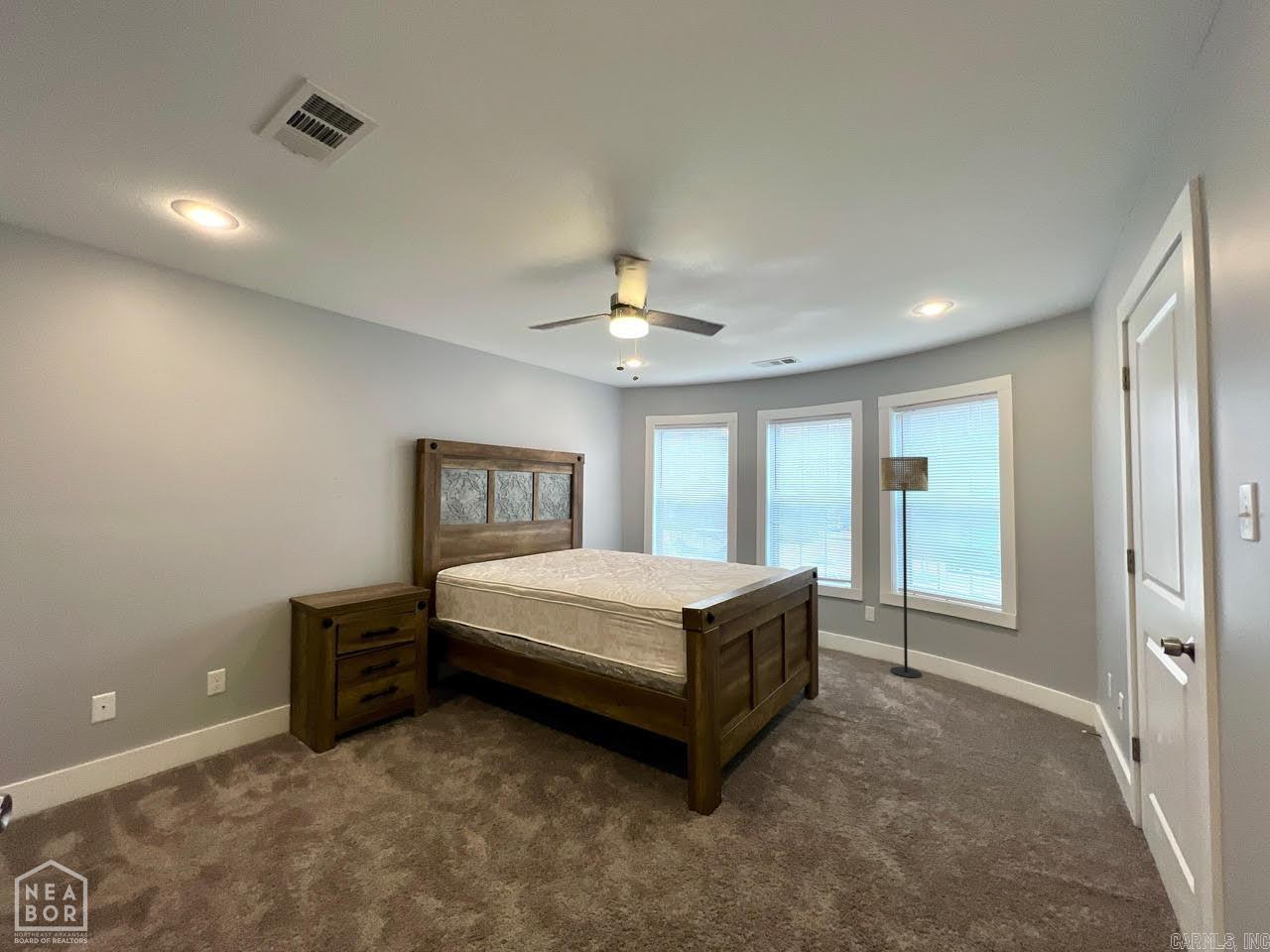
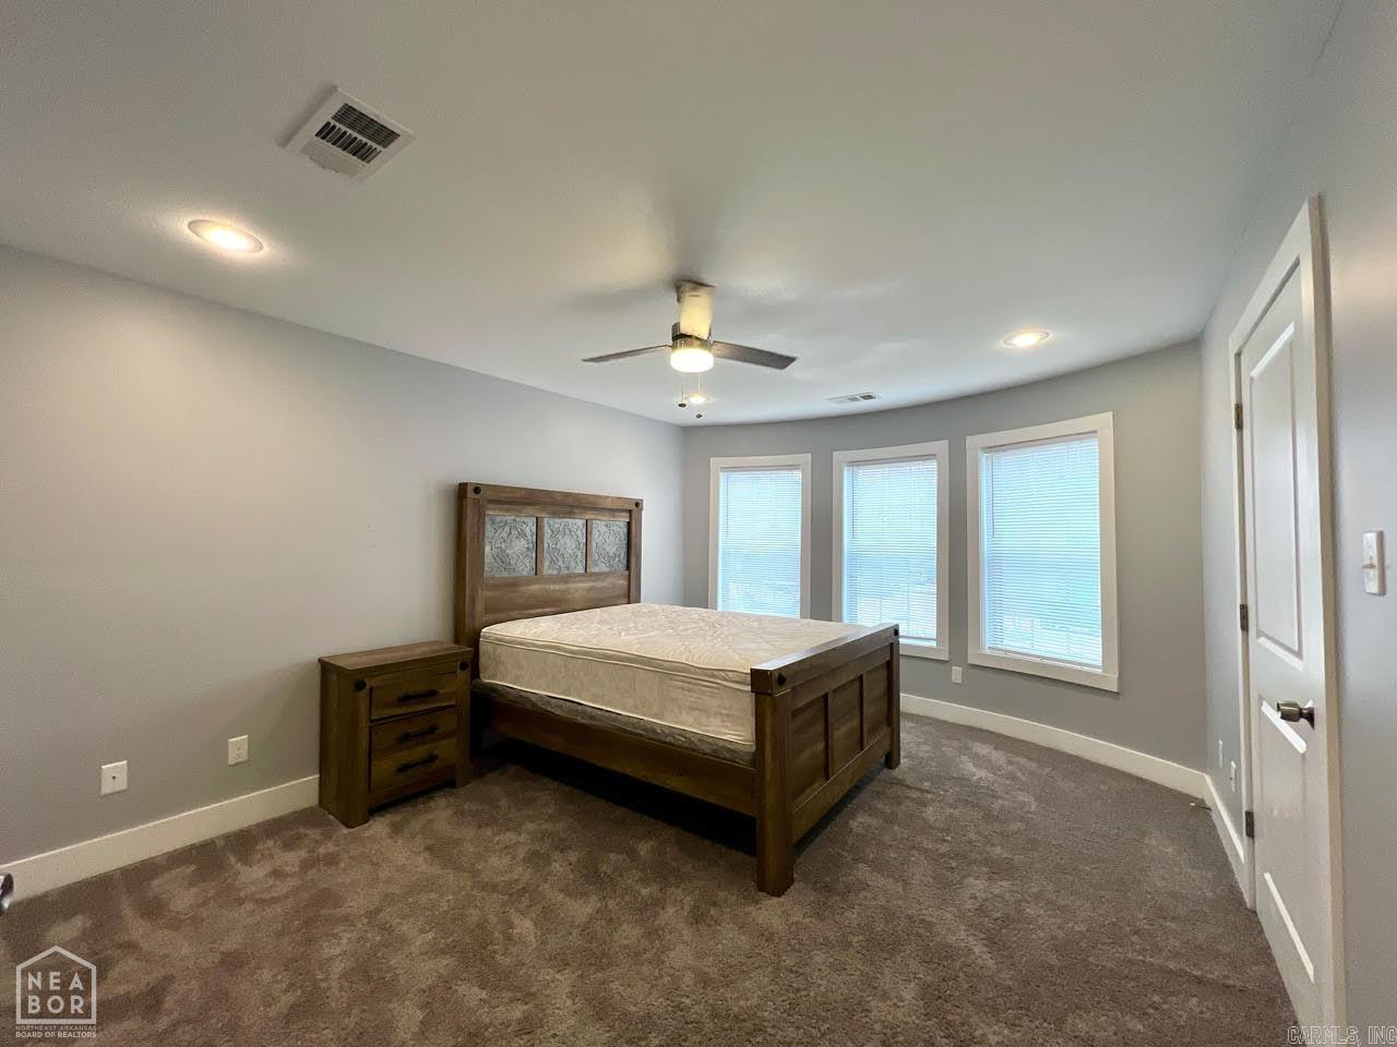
- floor lamp (905, 564)
